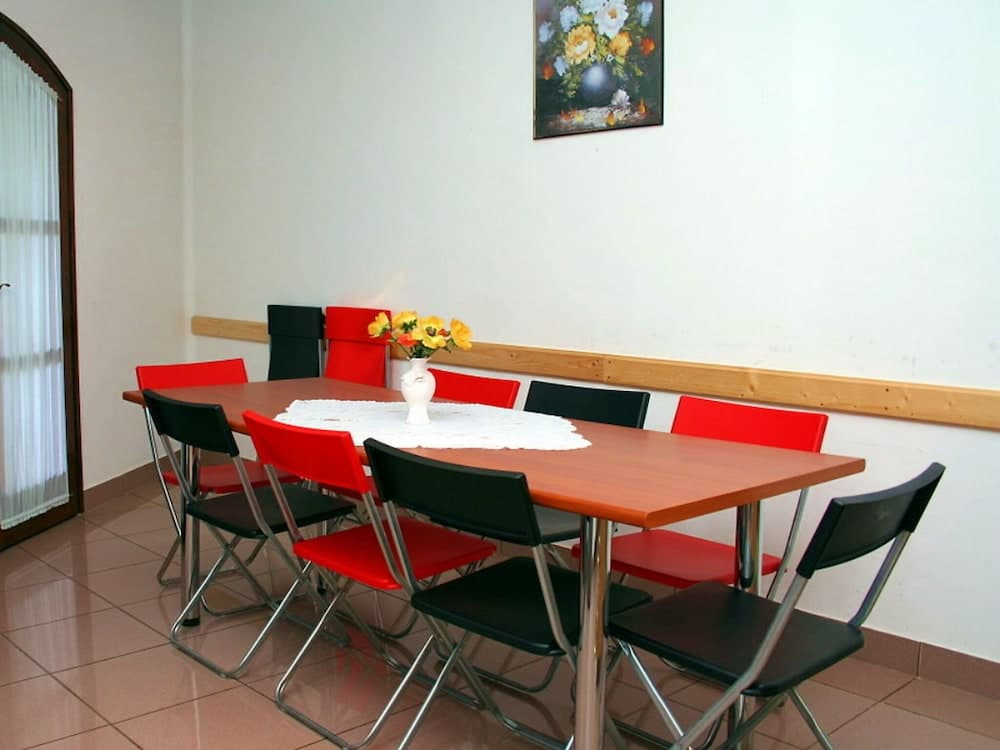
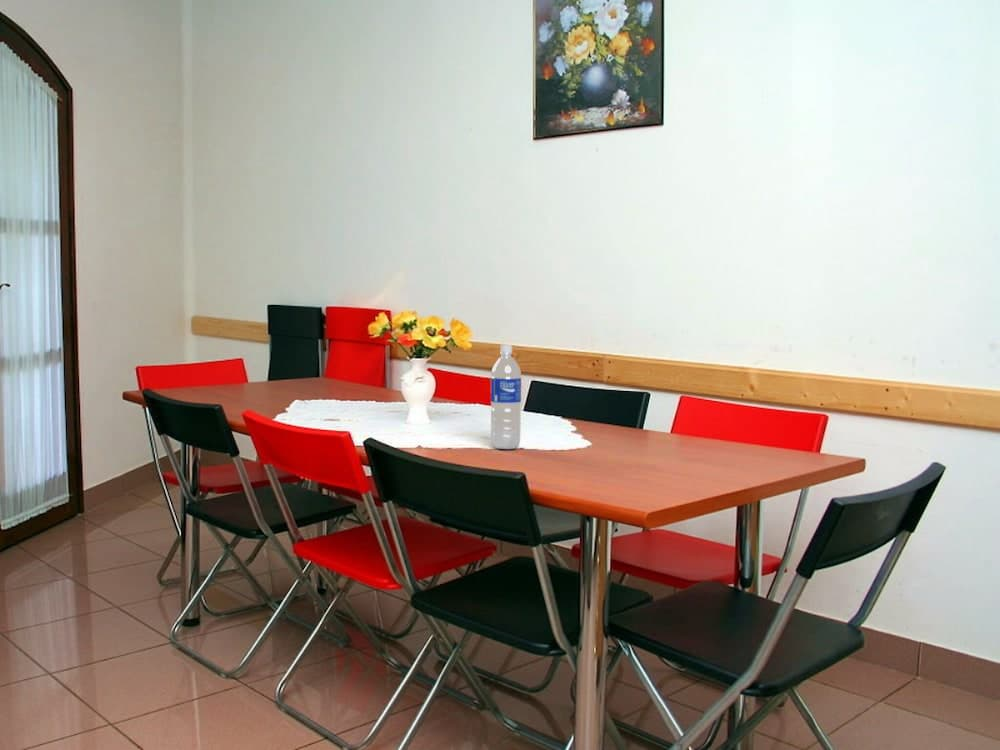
+ water bottle (505, 396)
